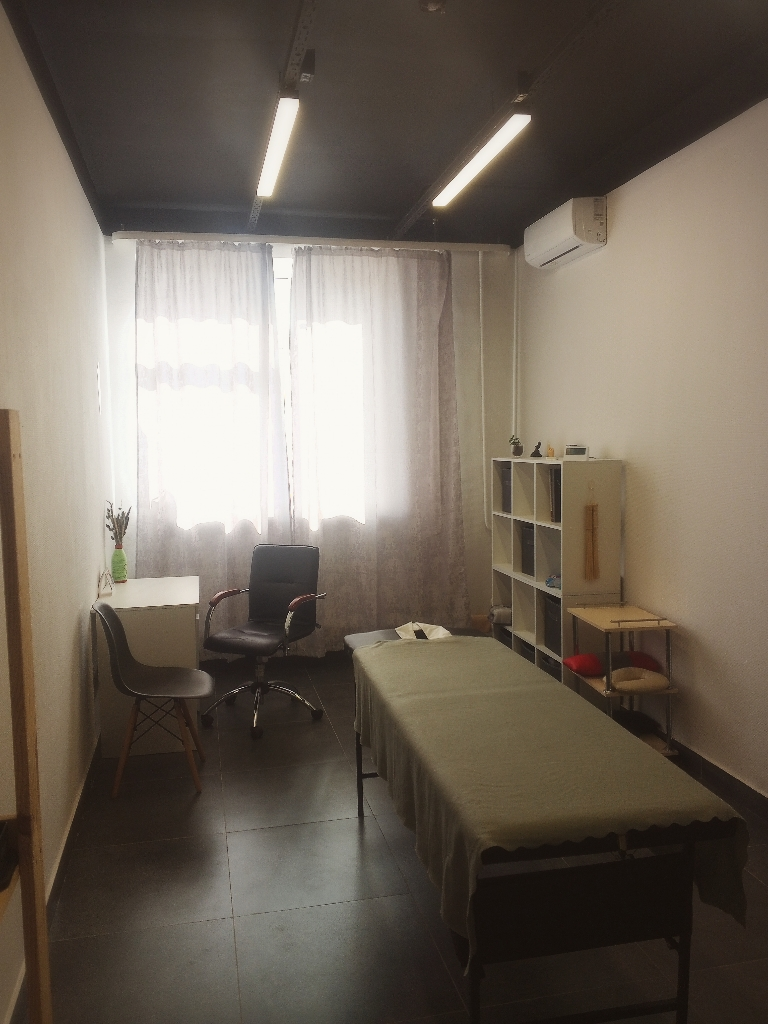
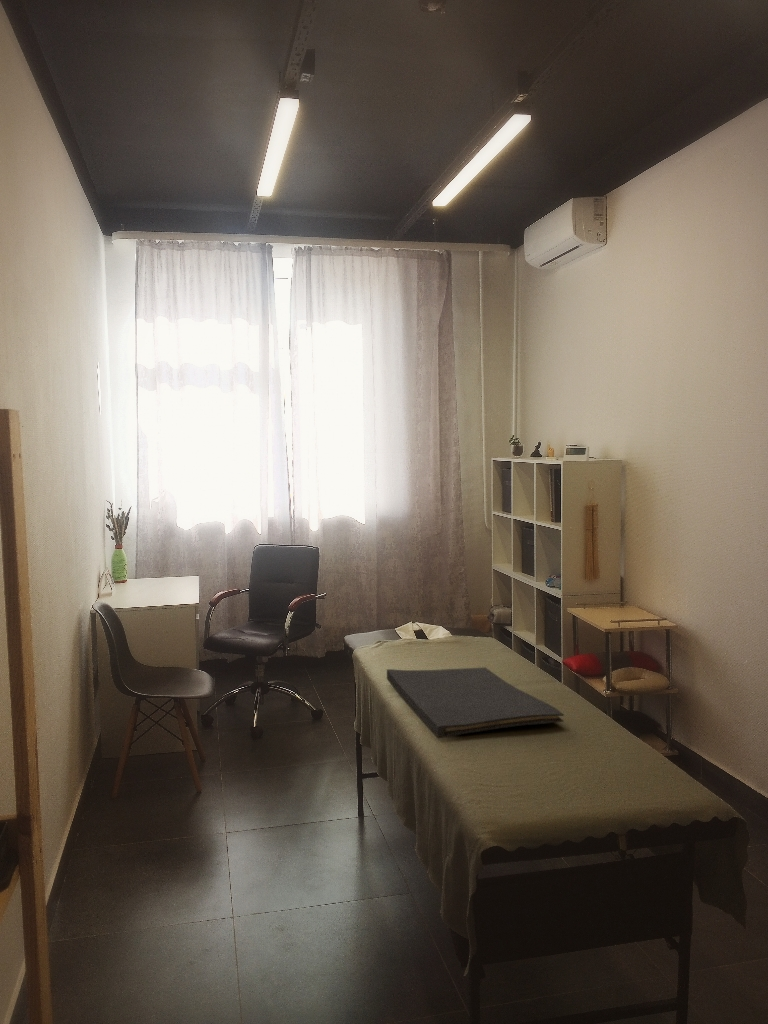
+ hand towel (467, 695)
